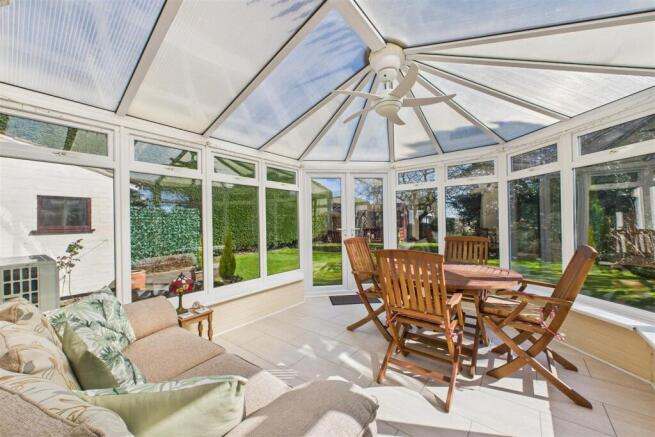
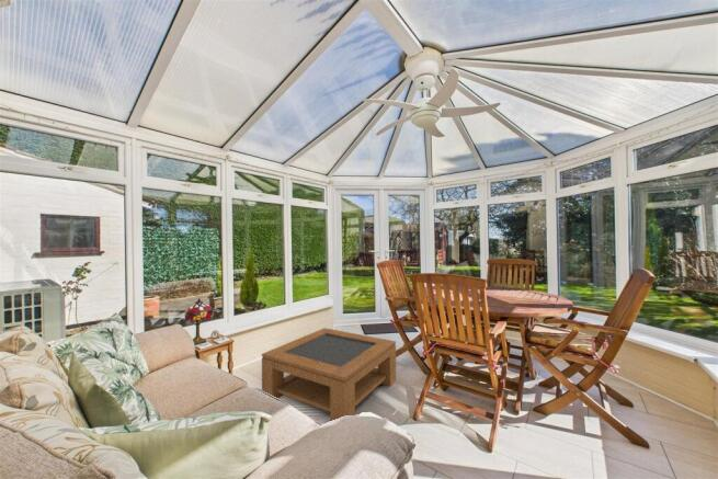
+ coffee table (332, 367)
